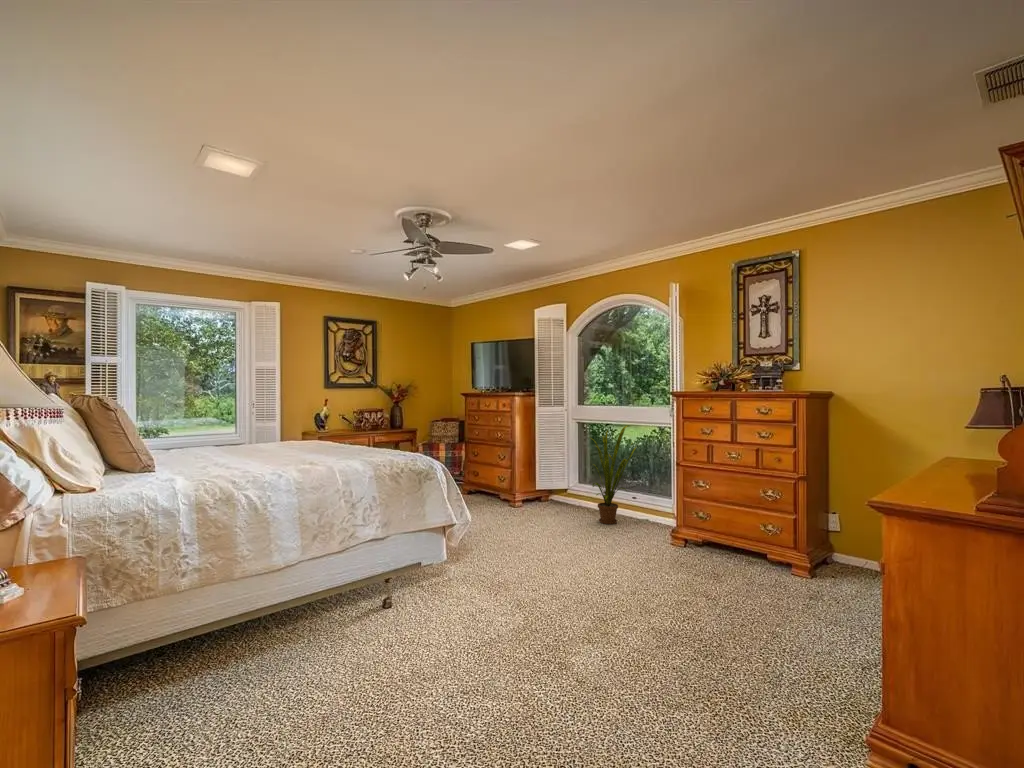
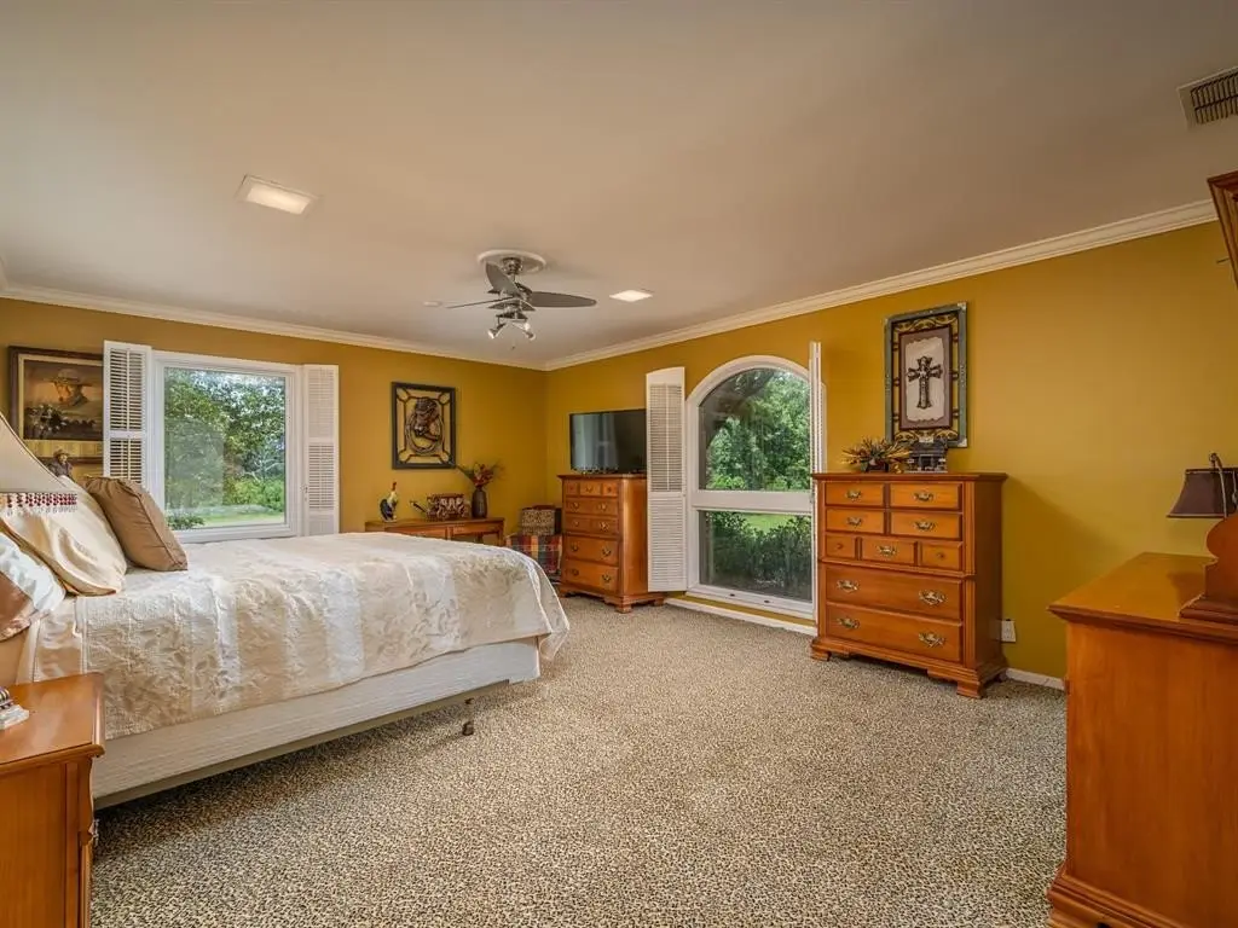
- house plant (608, 473)
